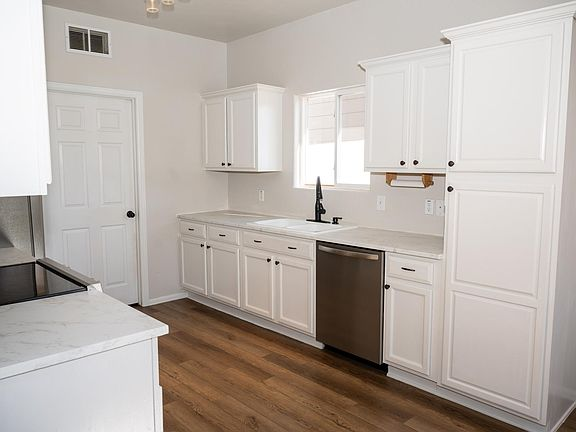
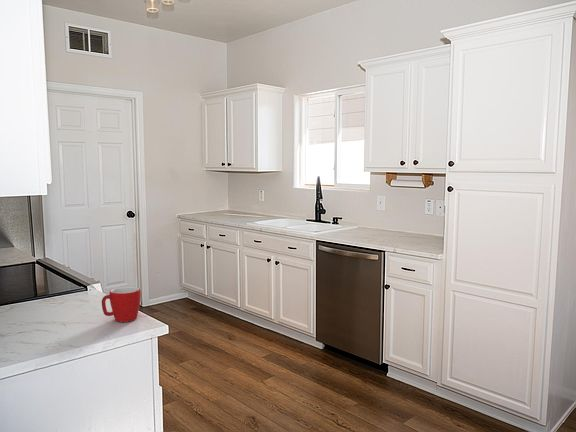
+ mug (120, 305)
